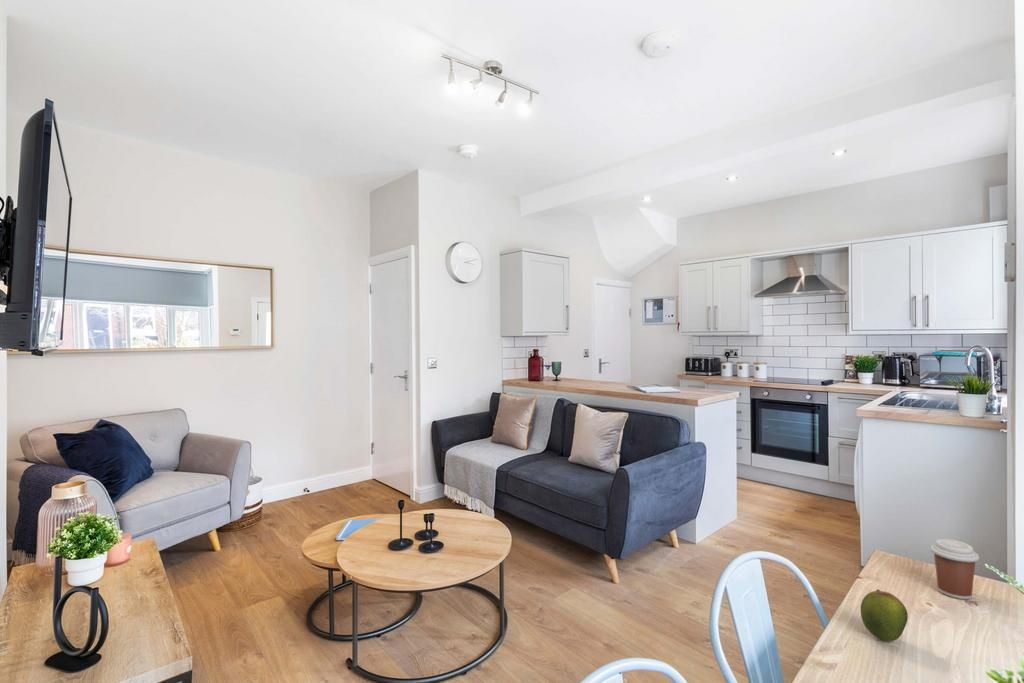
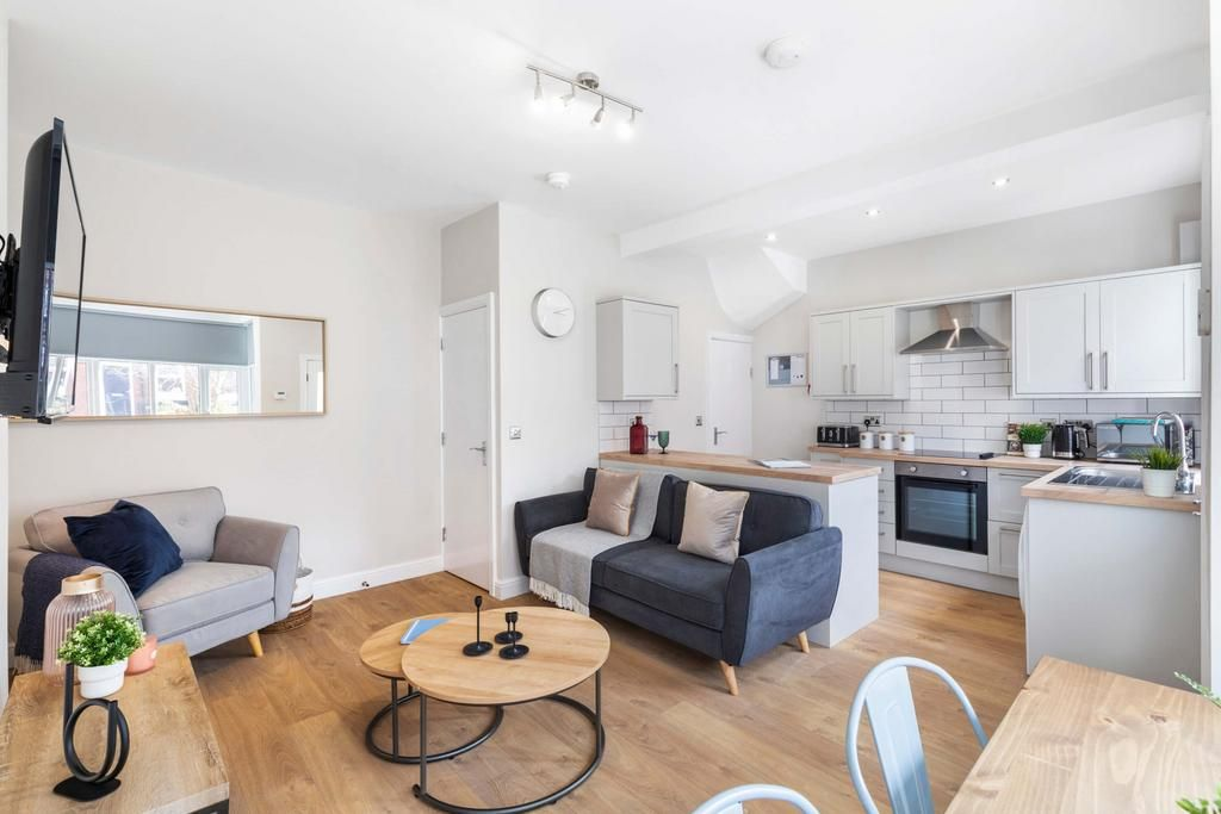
- coffee cup (954, 568)
- fruit (883, 615)
